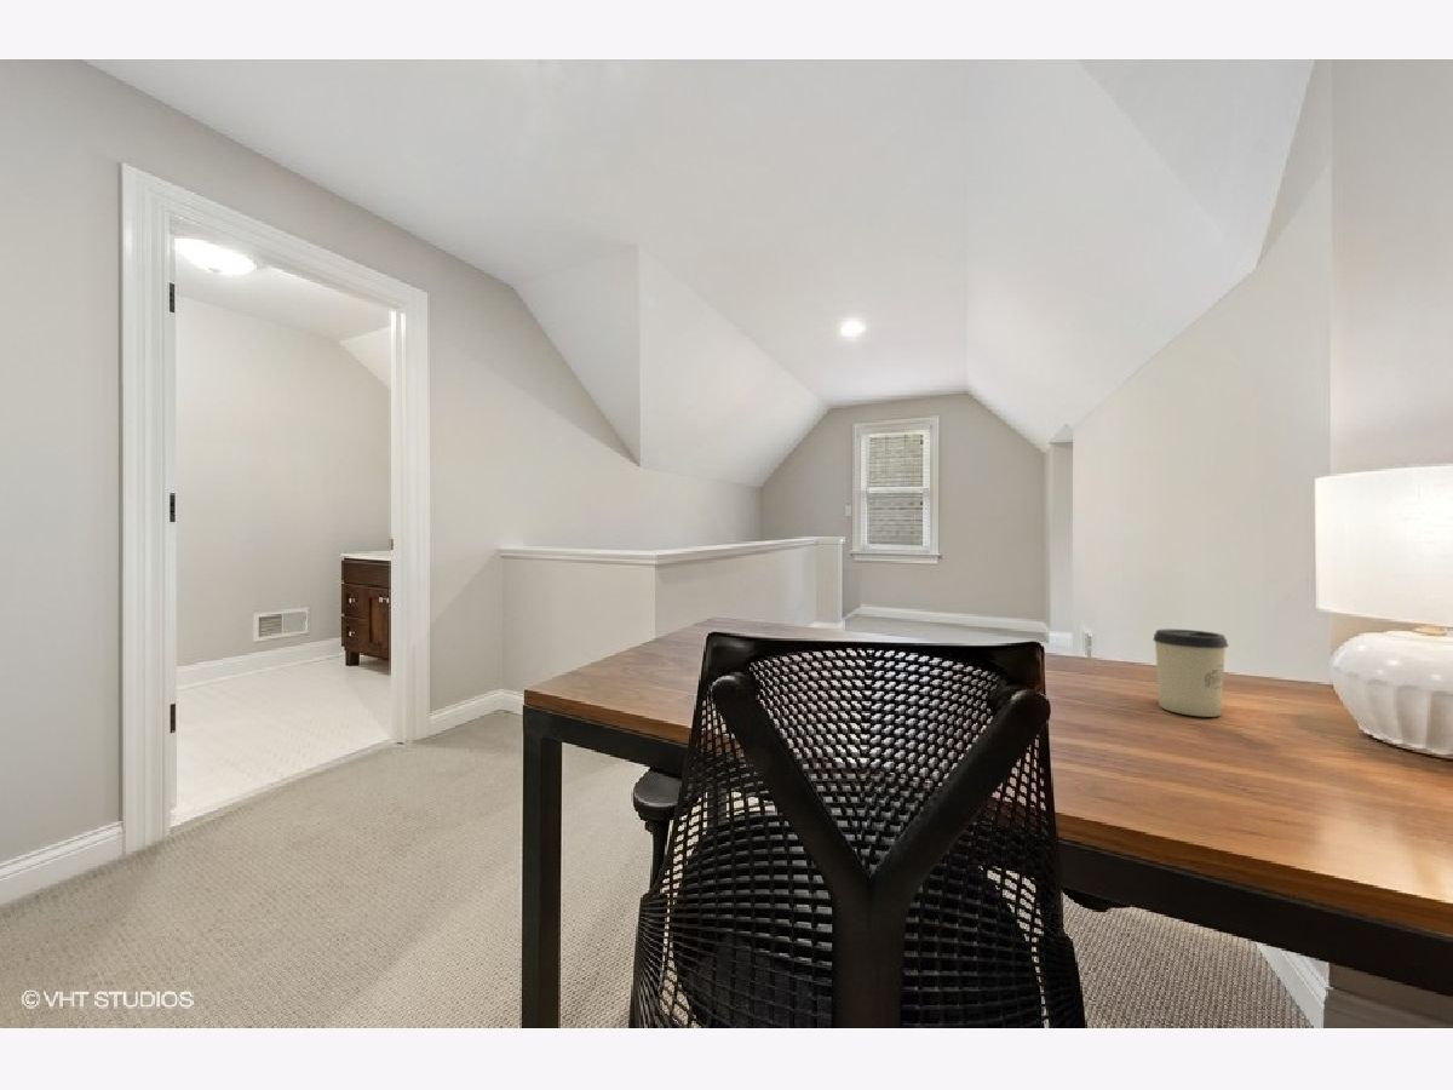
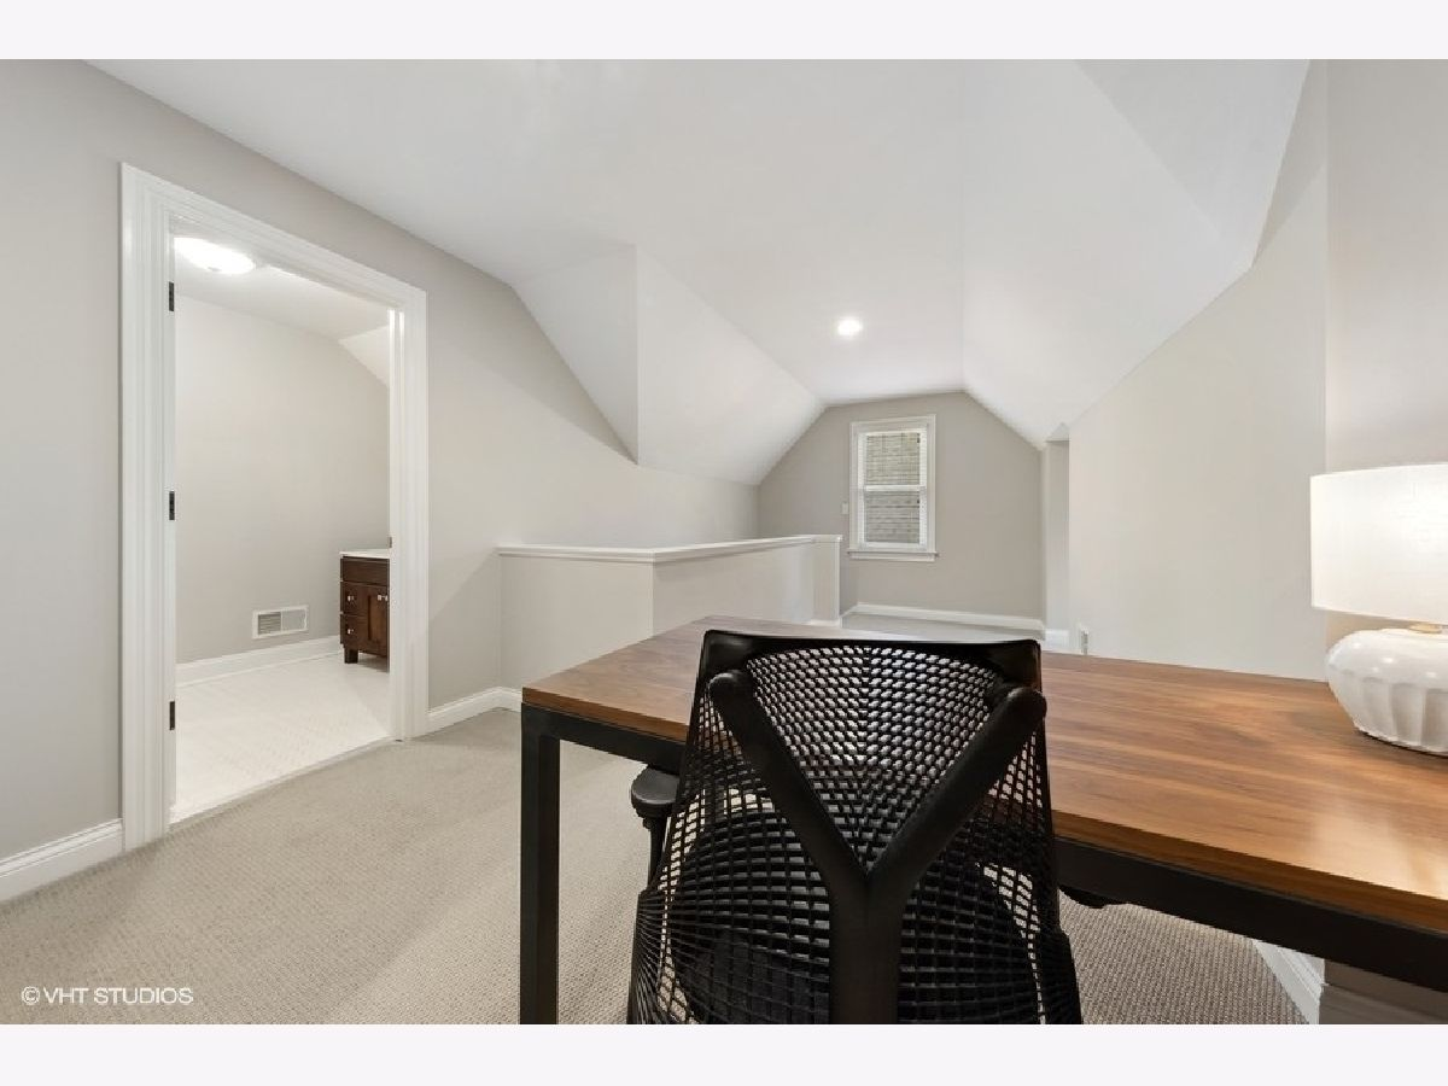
- cup (1189, 671)
